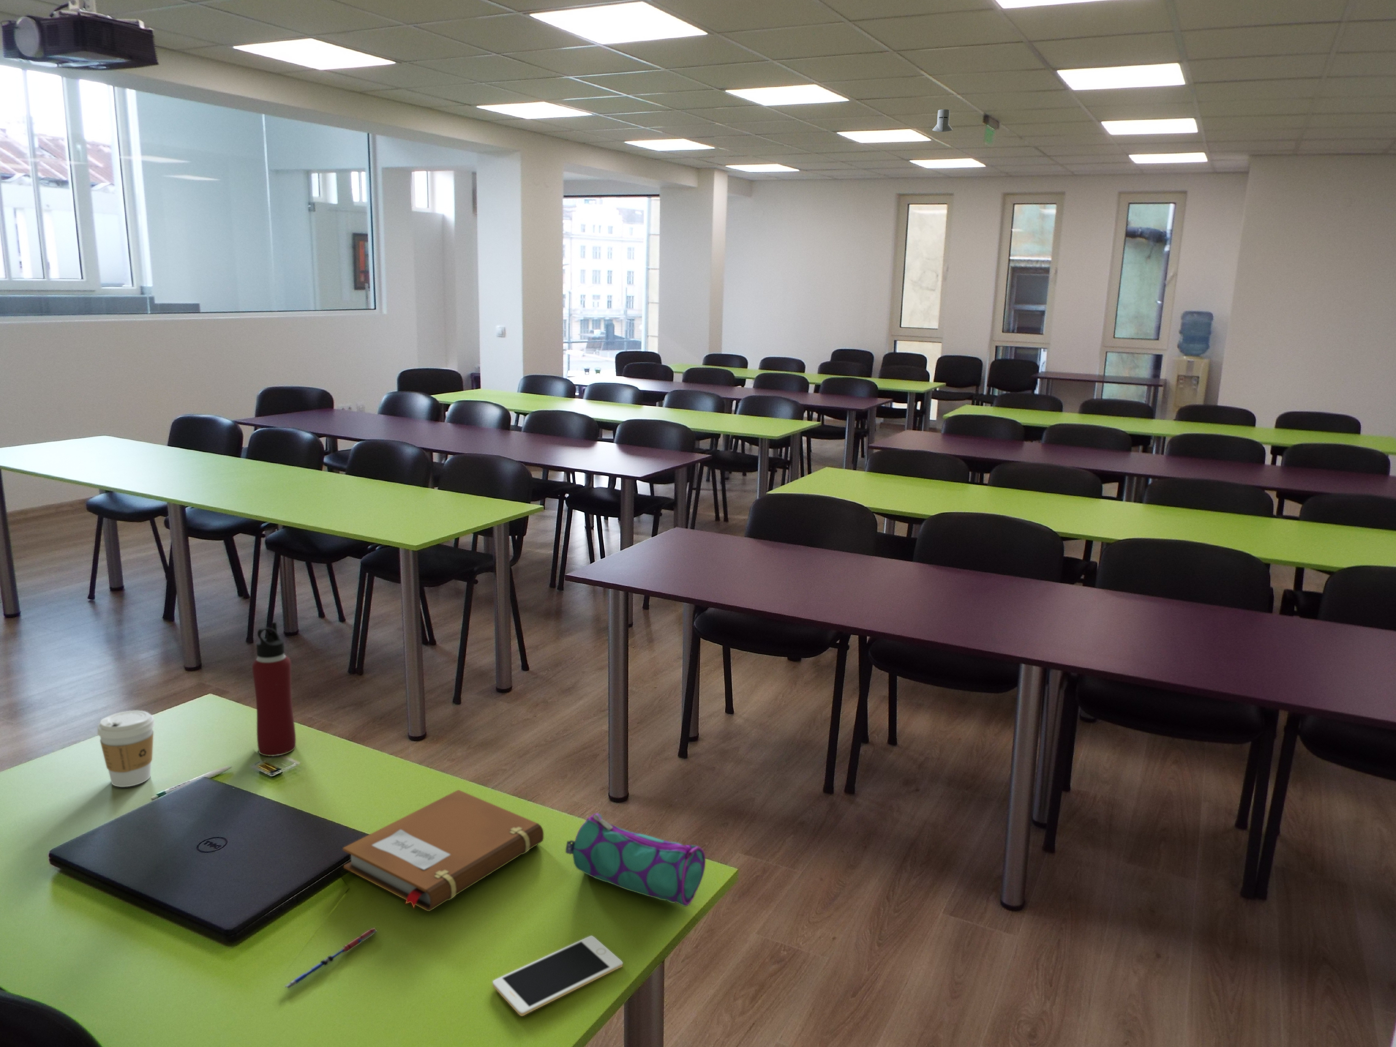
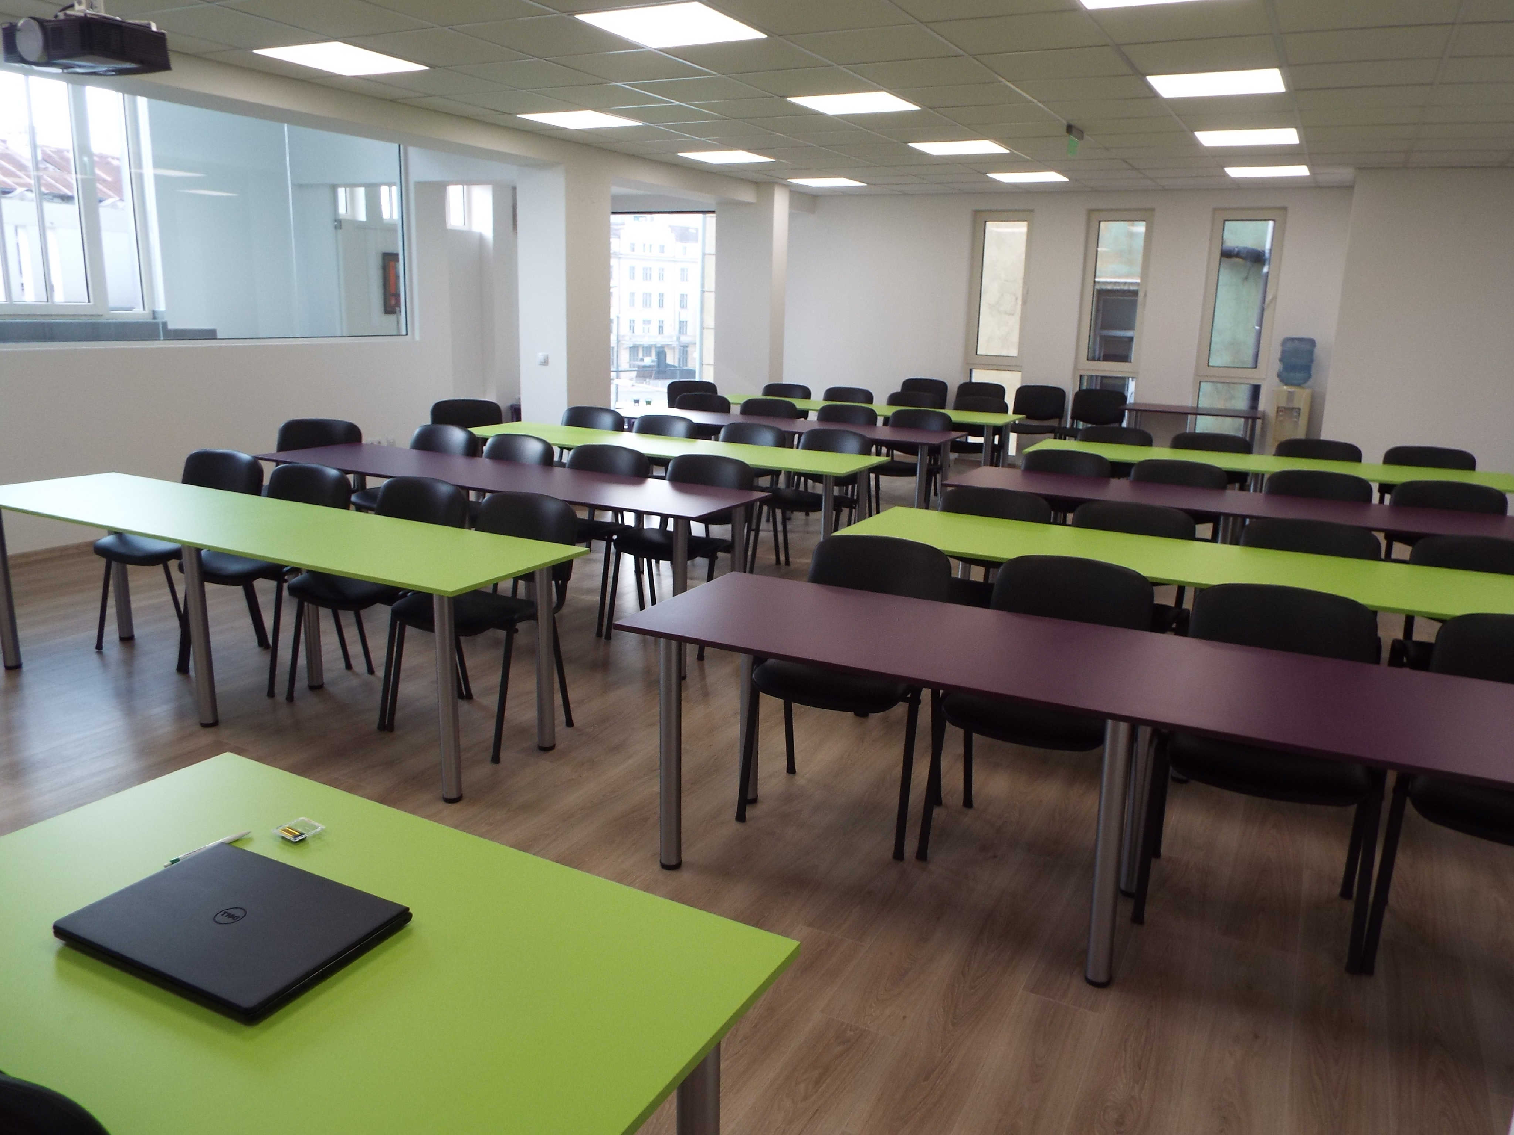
- notebook (443, 848)
- knight helmet (943, 122)
- water bottle (273, 687)
- coffee cup (129, 748)
- cell phone (558, 973)
- pencil case (638, 858)
- pen (332, 957)
